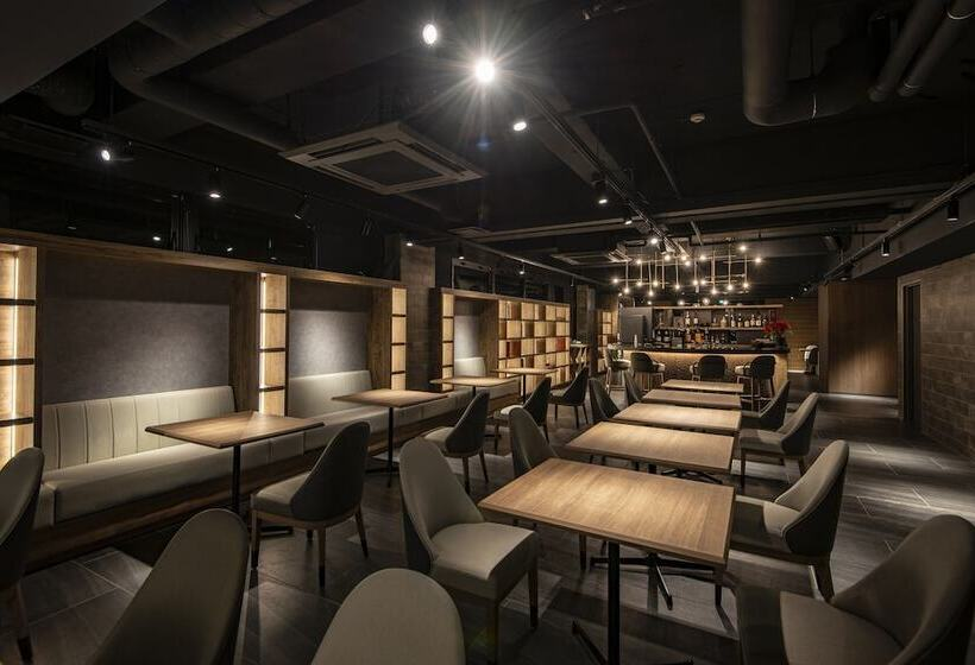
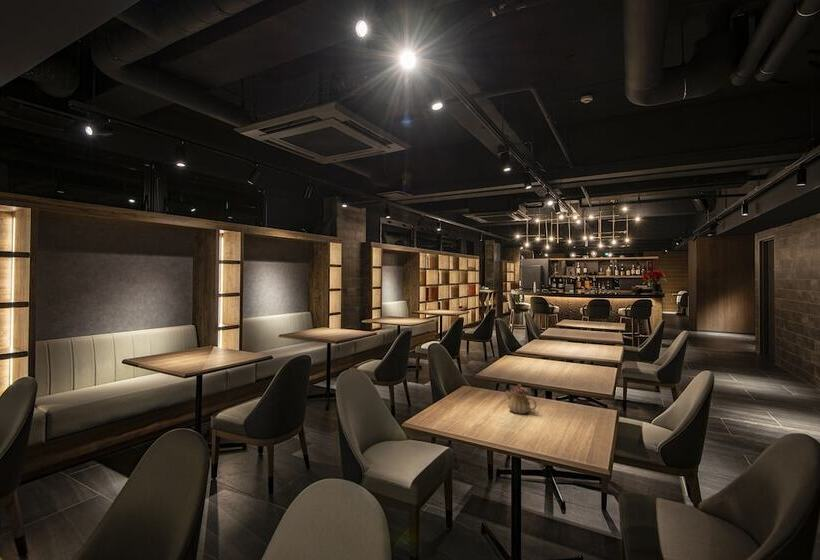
+ teapot (520, 397)
